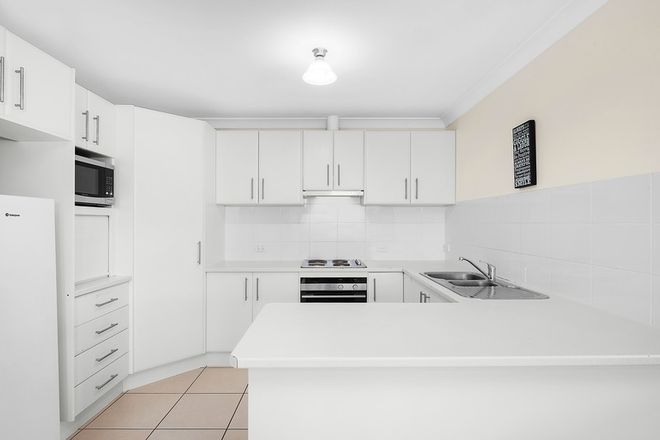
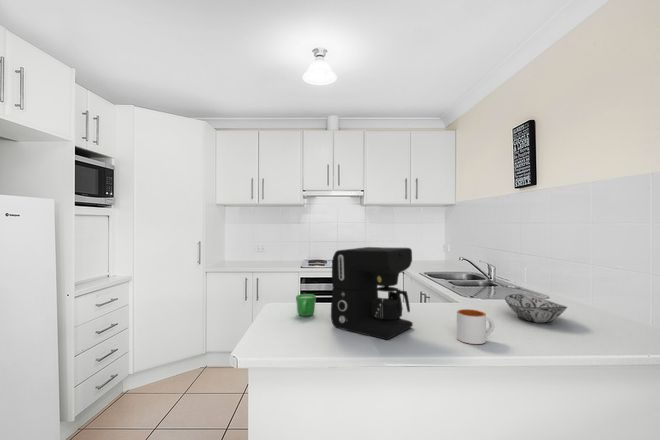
+ mug (475, 326)
+ mug (305, 306)
+ decorative bowl (534, 309)
+ coffee maker (374, 288)
